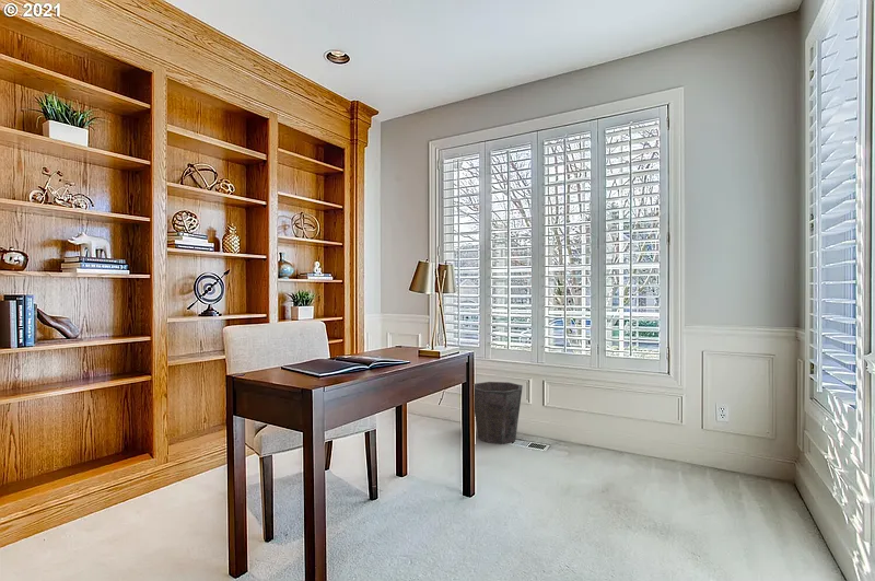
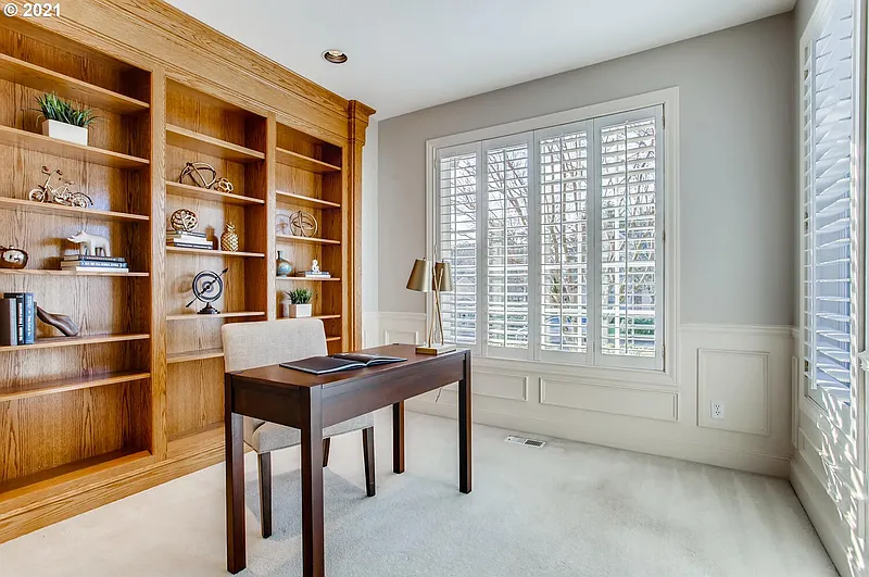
- waste bin (497, 411)
